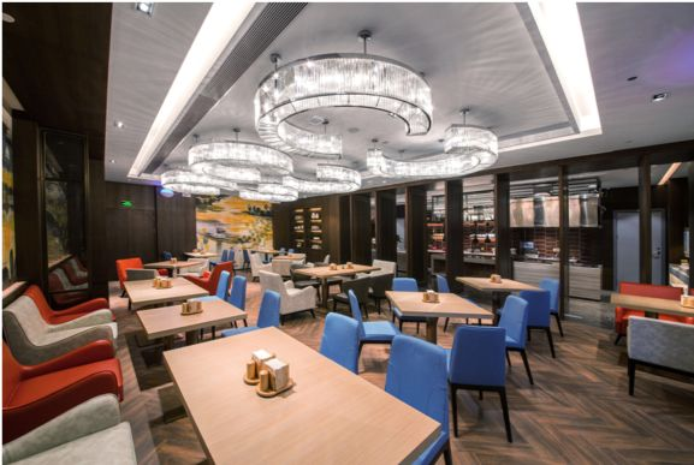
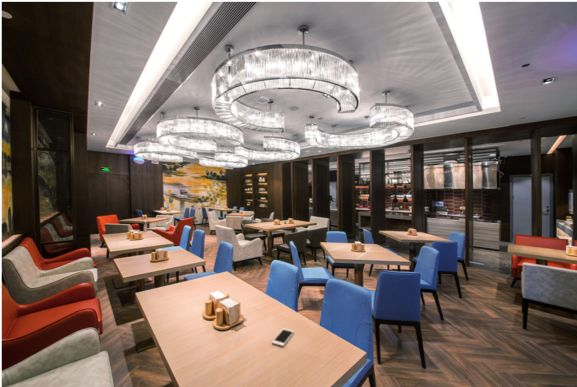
+ cell phone (283, 336)
